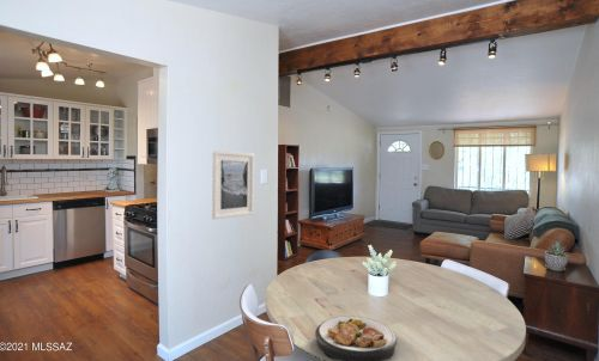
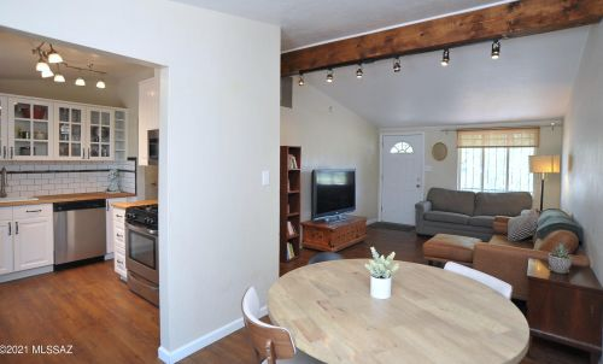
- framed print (234, 184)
- plate (355, 334)
